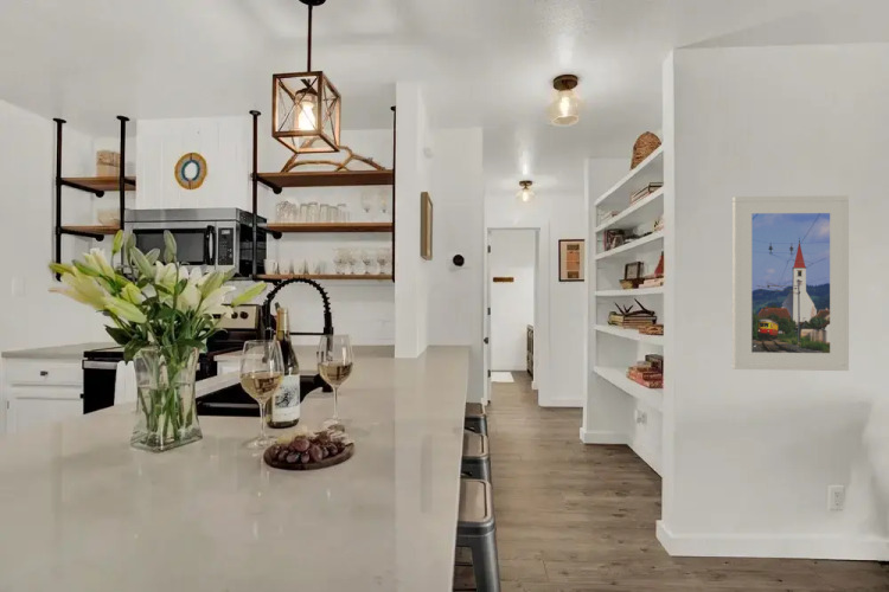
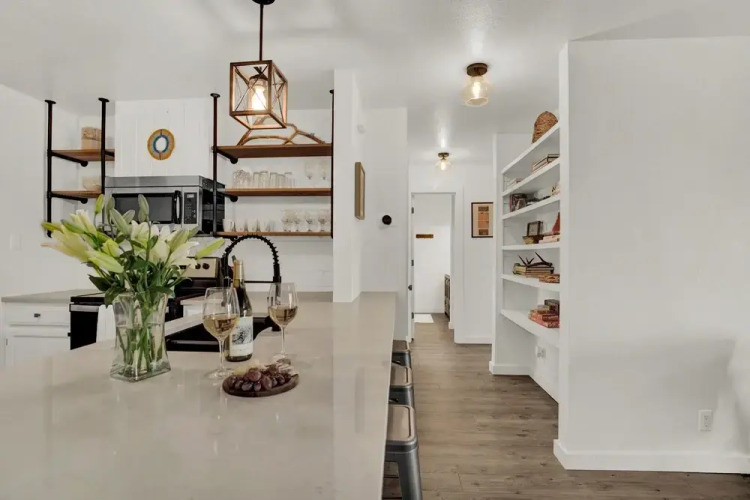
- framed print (789, 283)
